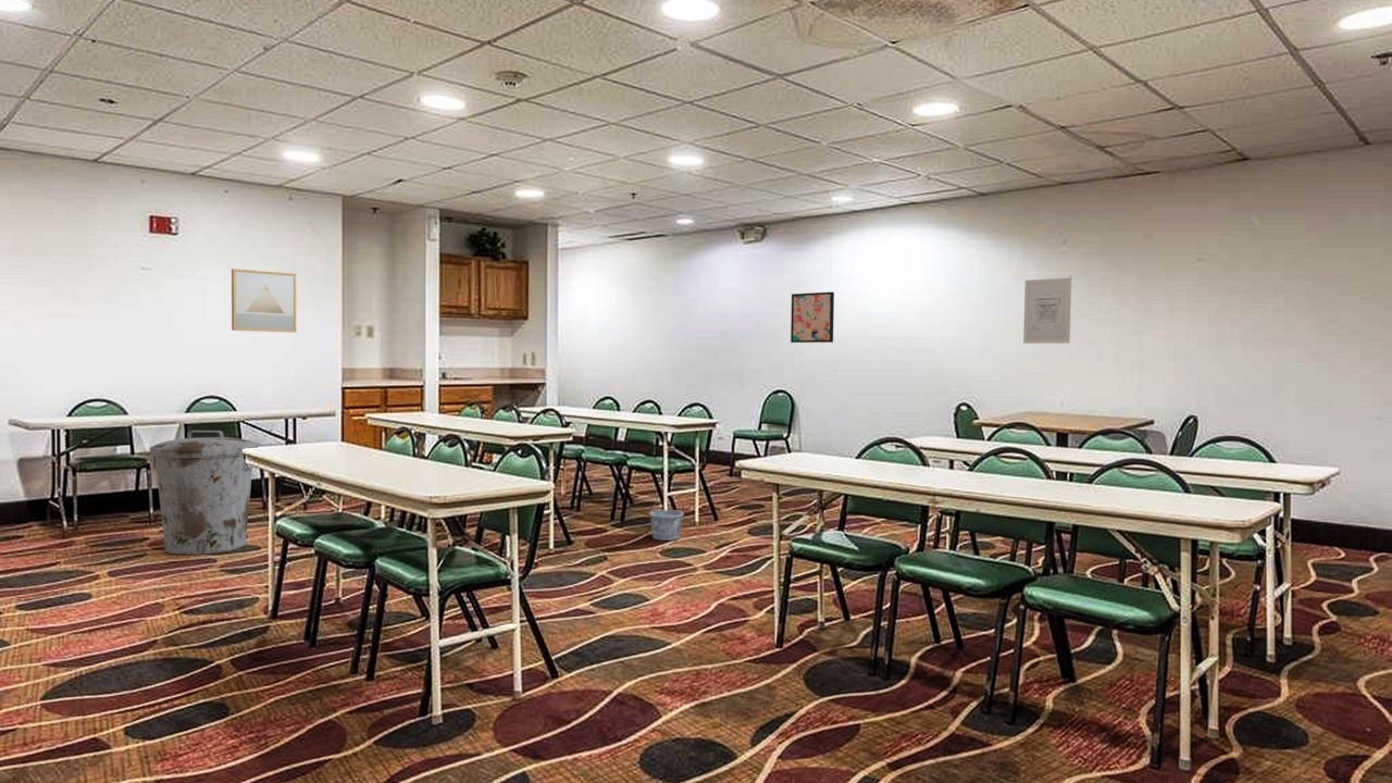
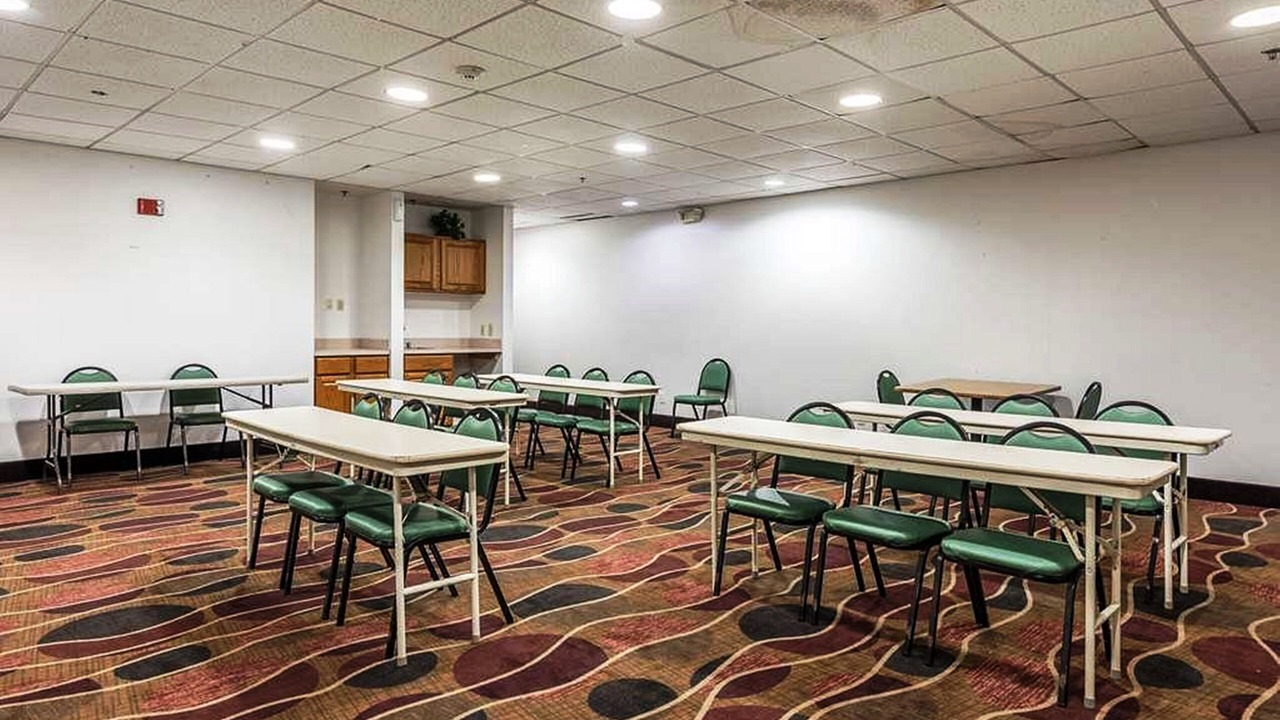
- wall art (811, 318)
- wall art (264, 301)
- wall art (1046, 311)
- trash can (206, 488)
- bucket (666, 515)
